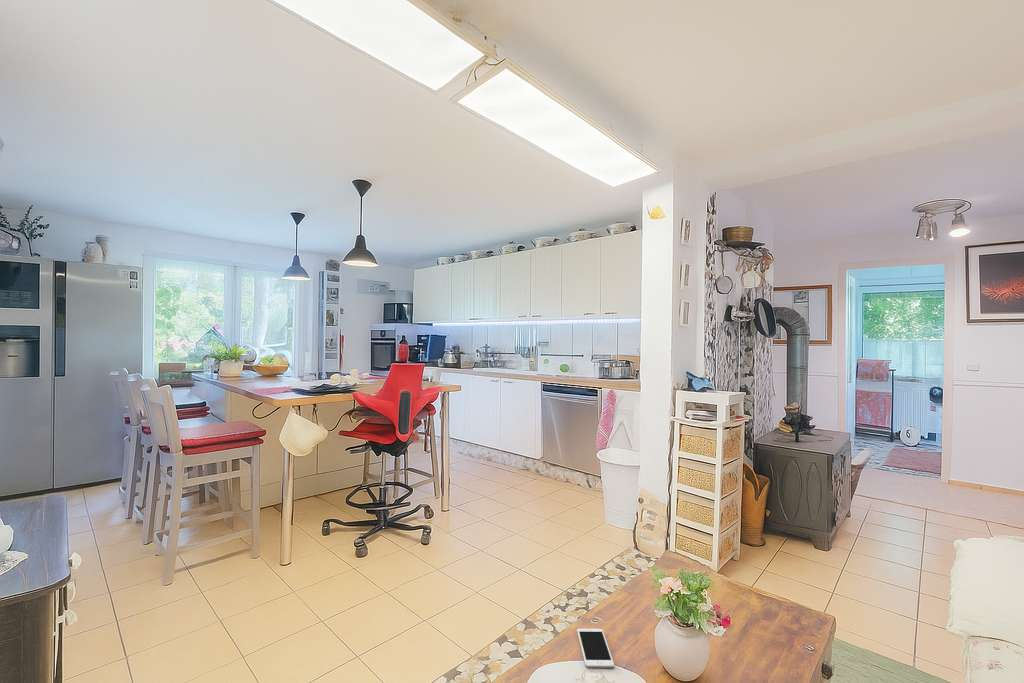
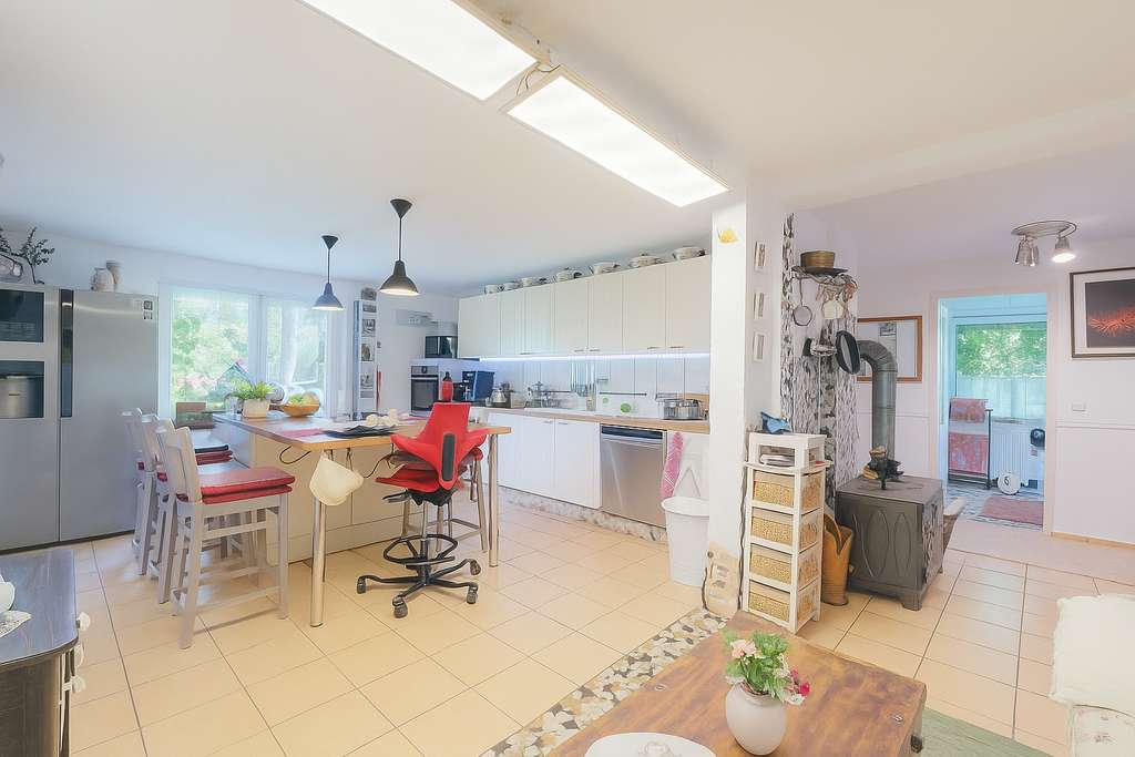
- cell phone (594, 646)
